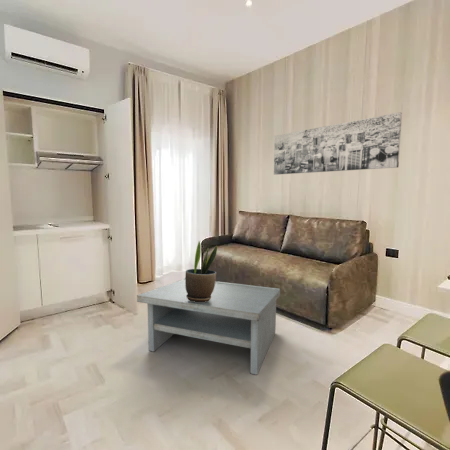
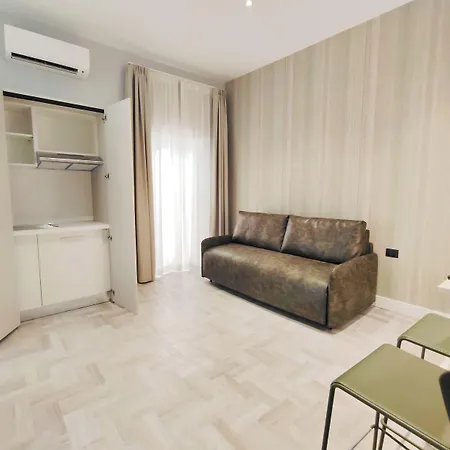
- coffee table (214, 315)
- wall art (326, 149)
- potted plant (199, 274)
